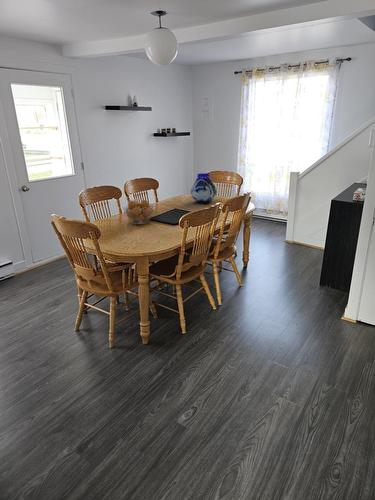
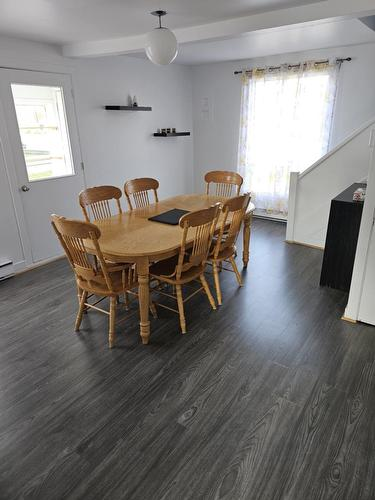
- fruit basket (139, 211)
- vase (203, 188)
